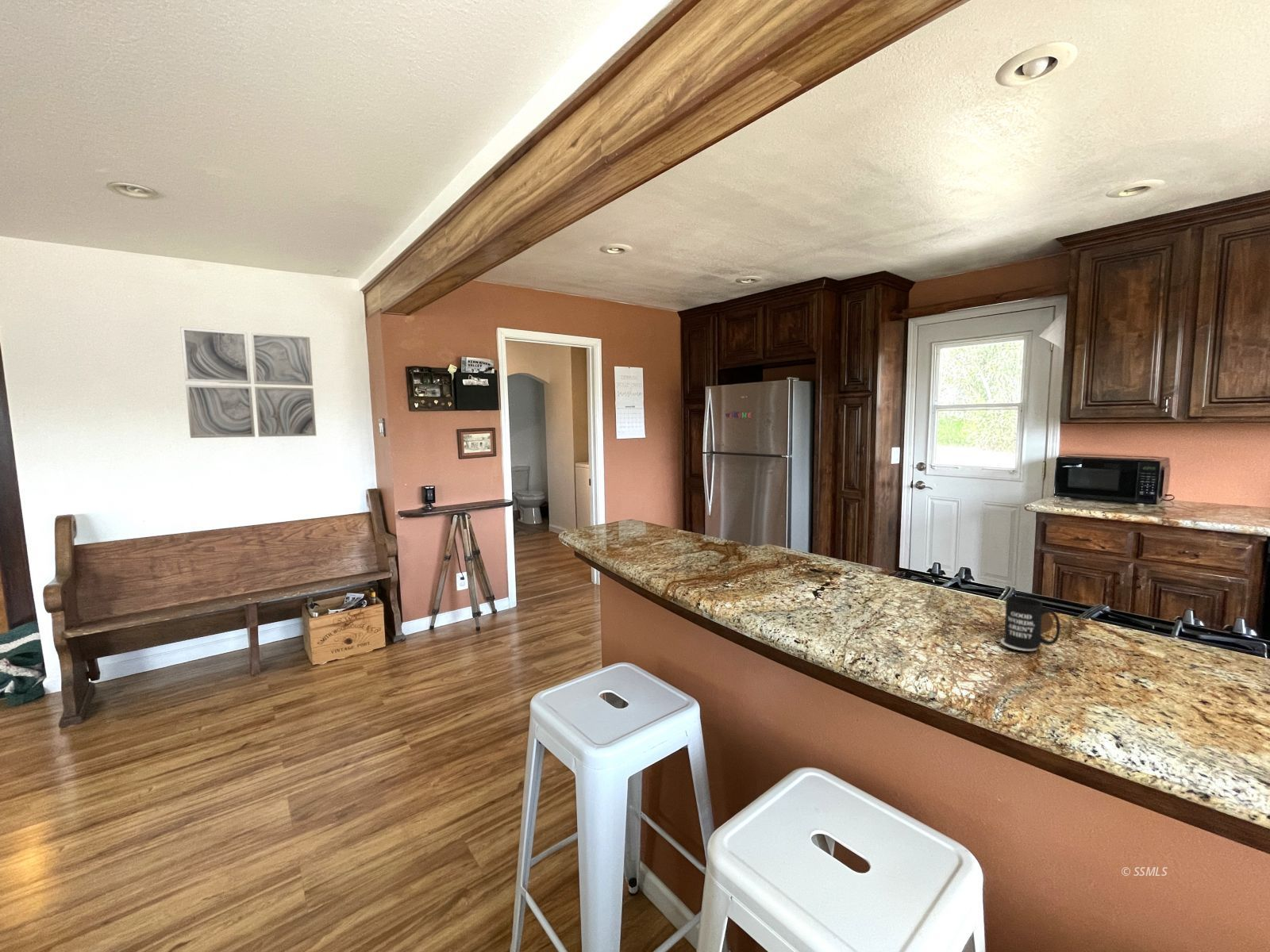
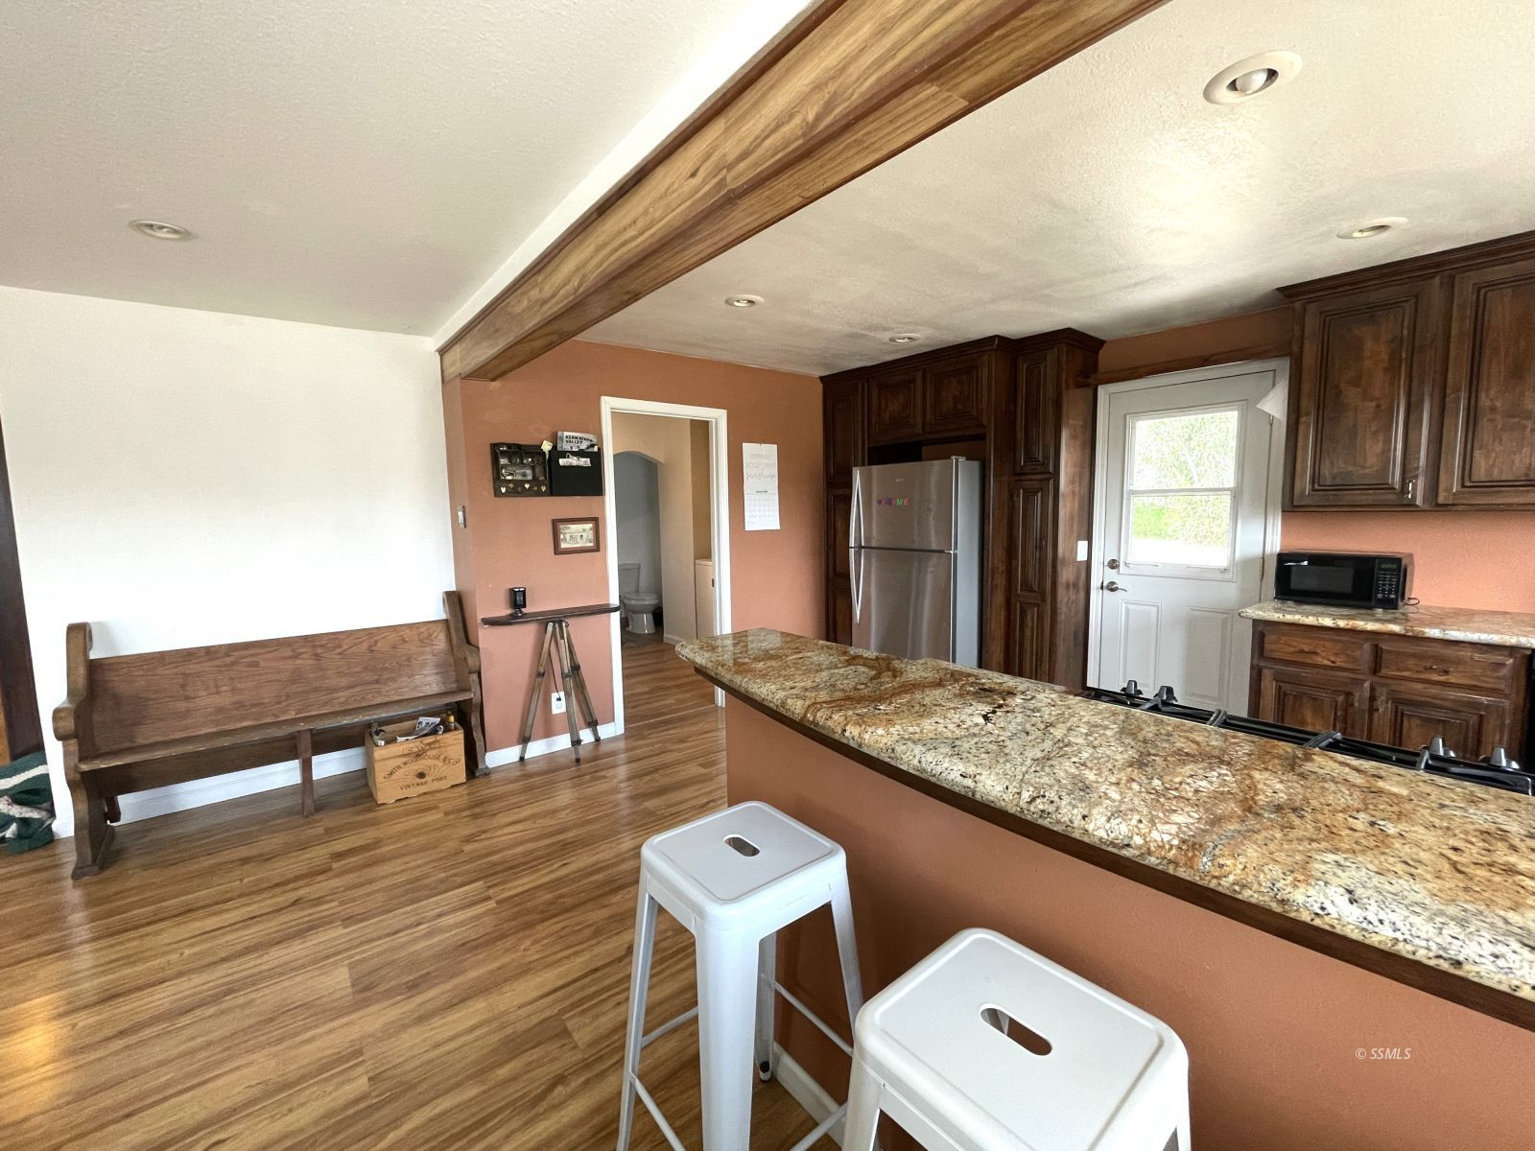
- wall art (255, 386)
- mug (1037, 620)
